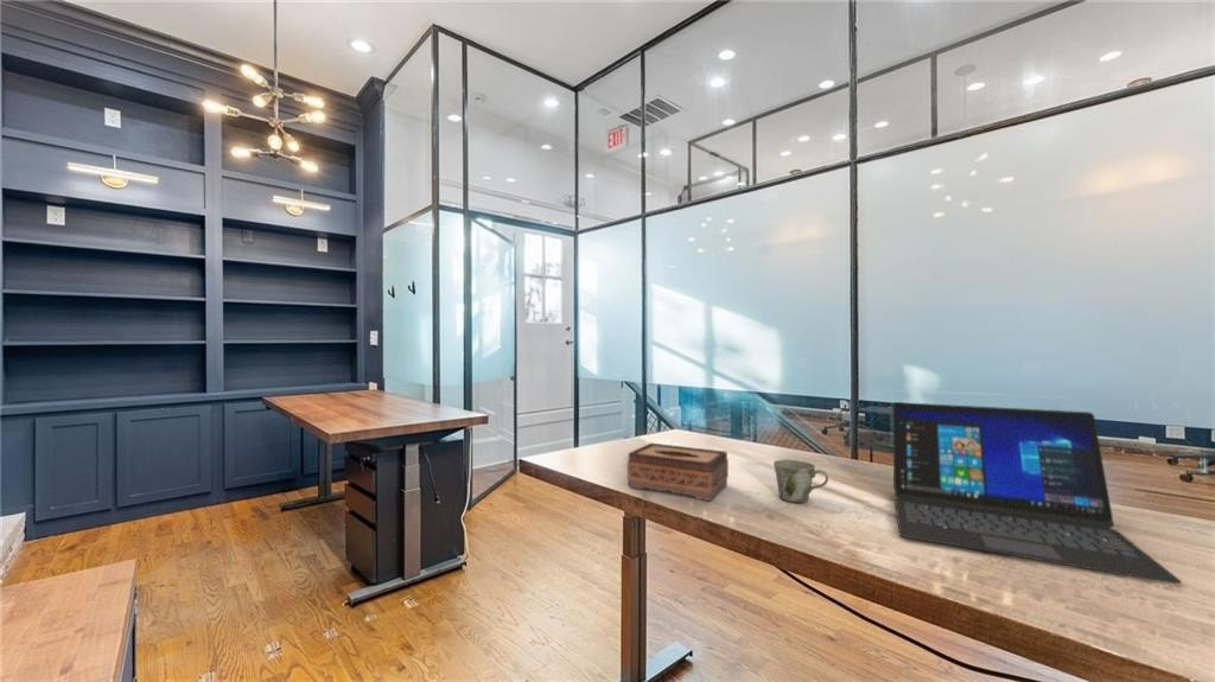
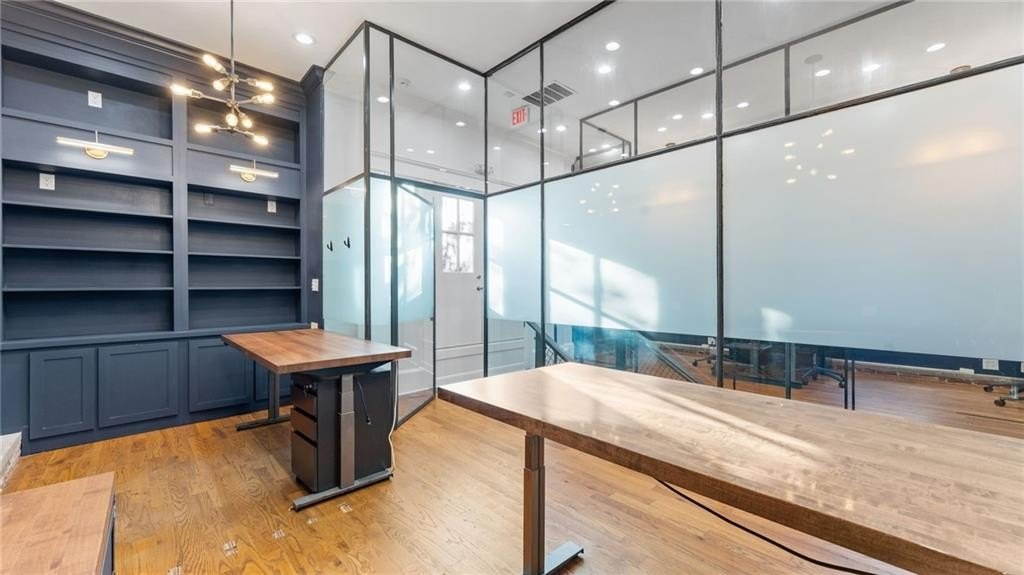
- tissue box (678, 469)
- laptop (1001, 470)
- mug (797, 480)
